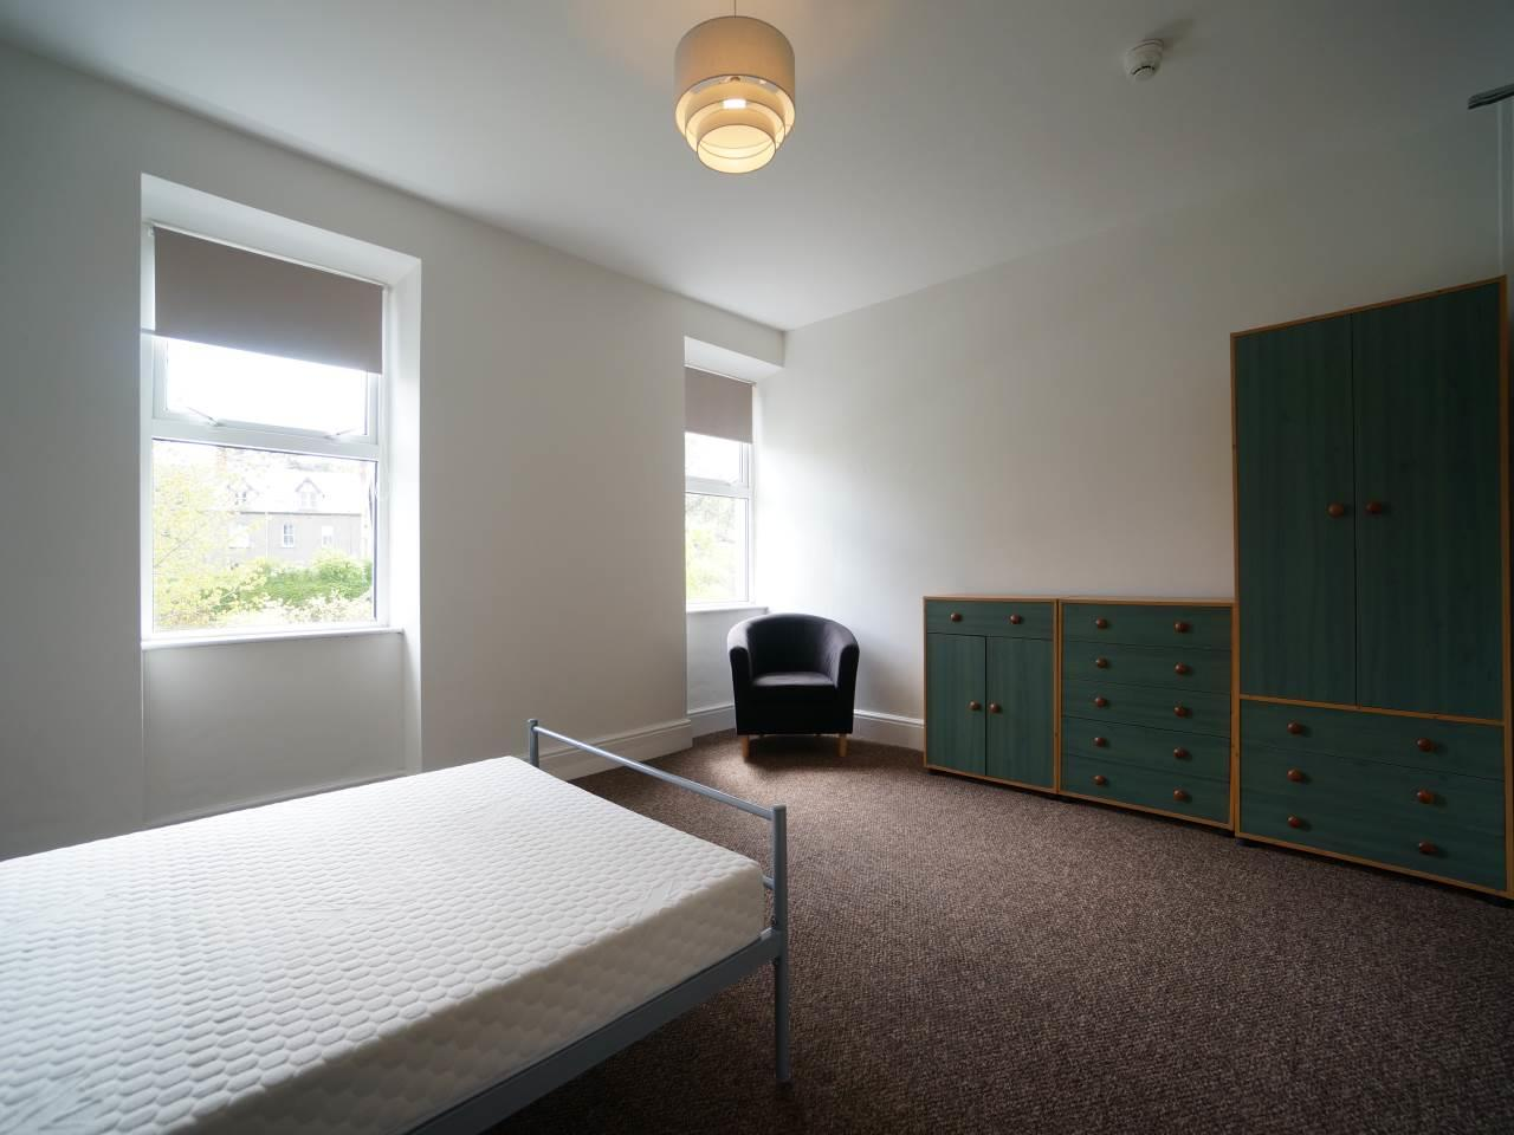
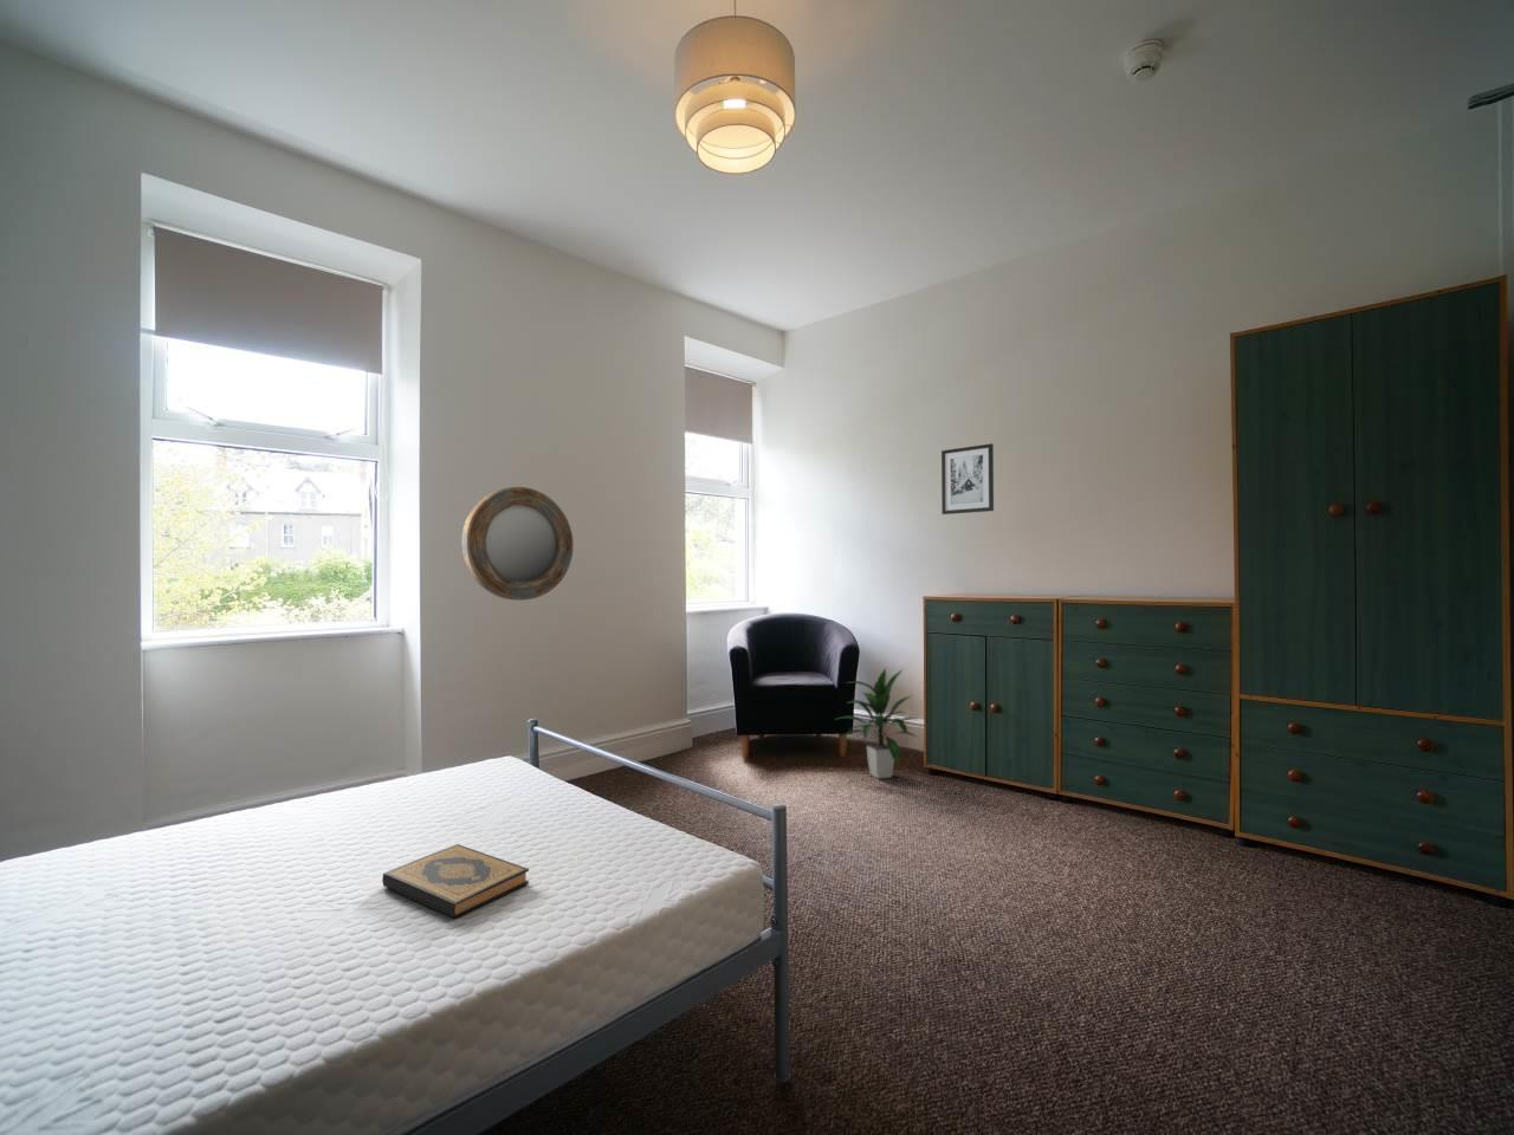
+ wall art (967, 480)
+ home mirror (521, 542)
+ indoor plant (880, 722)
+ hardback book (455, 877)
